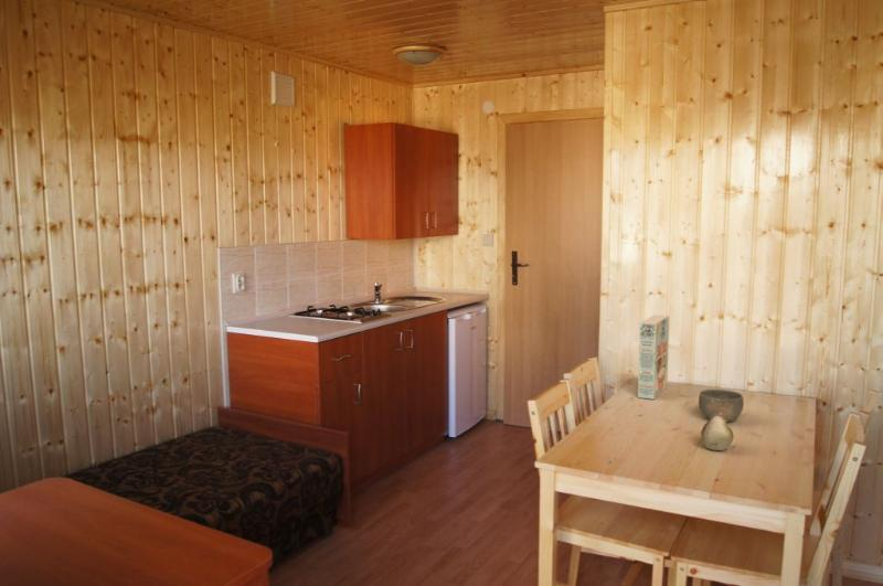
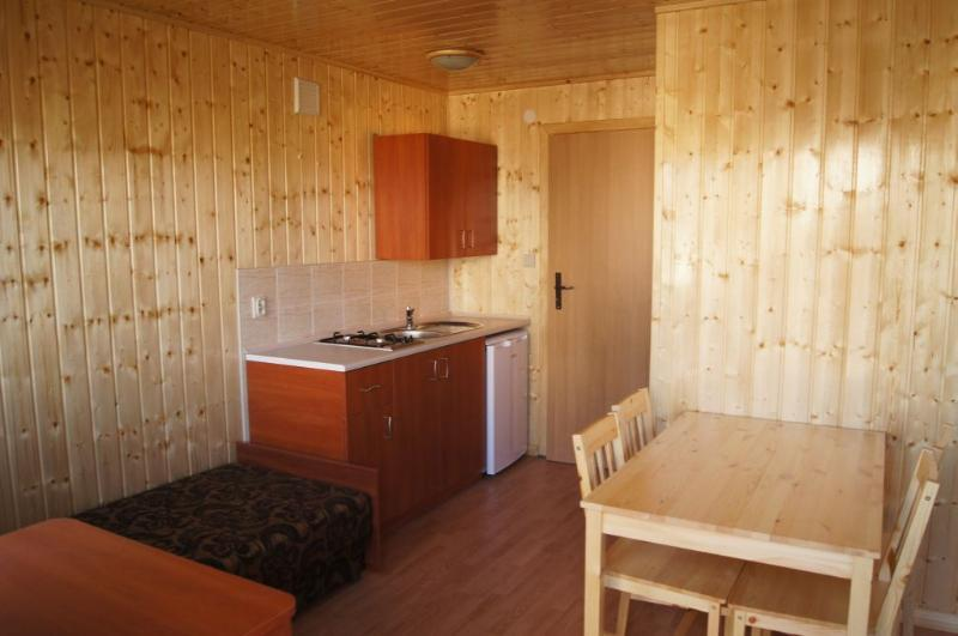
- fruit (717, 431)
- cereal box (653, 355)
- bowl (720, 406)
